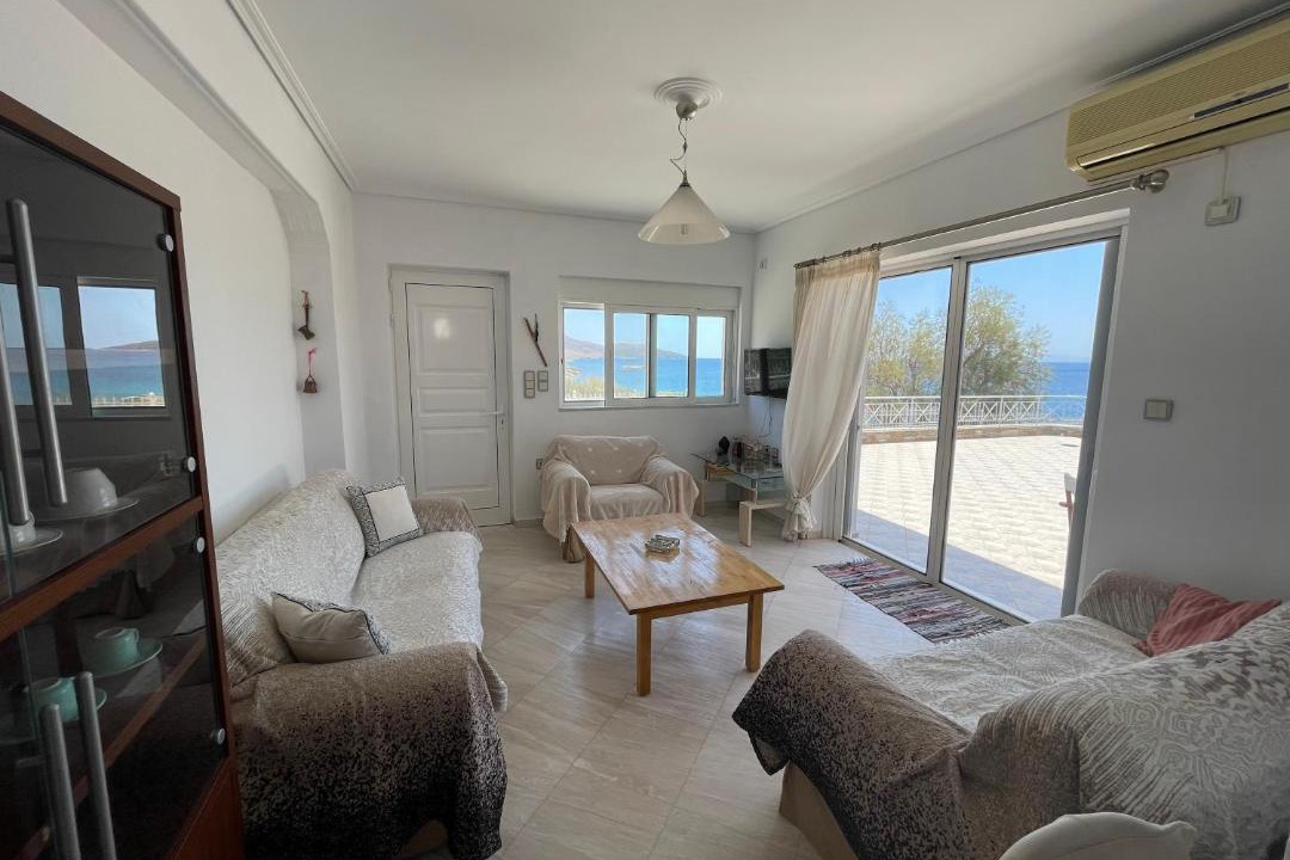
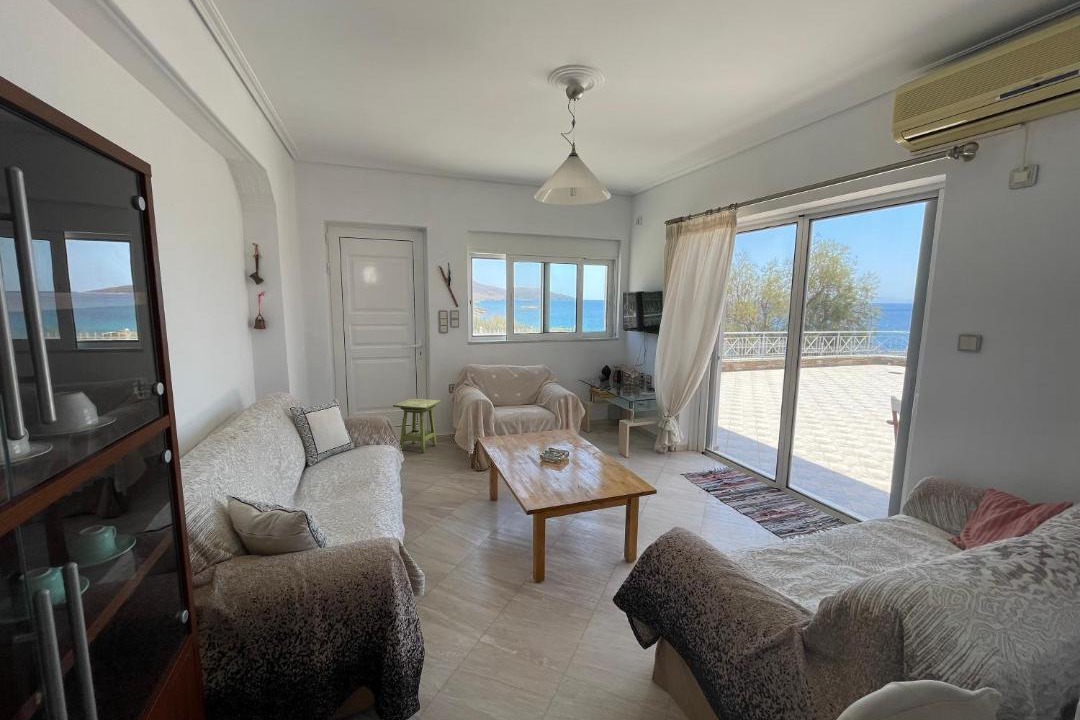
+ side table (415, 425)
